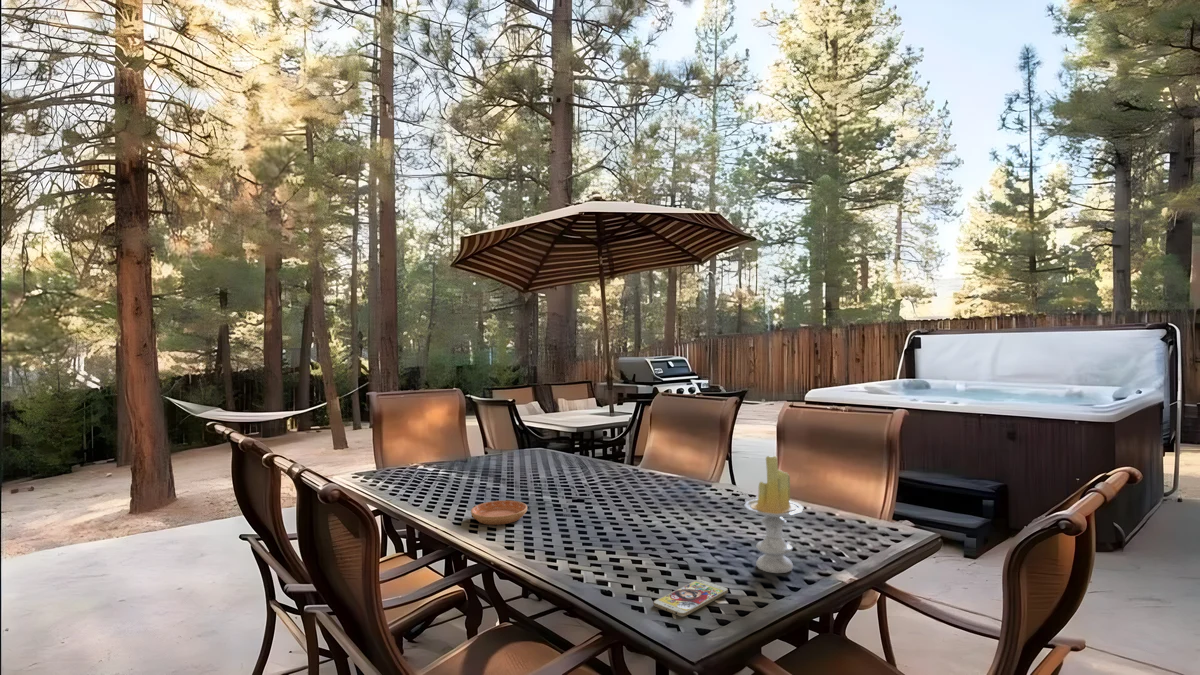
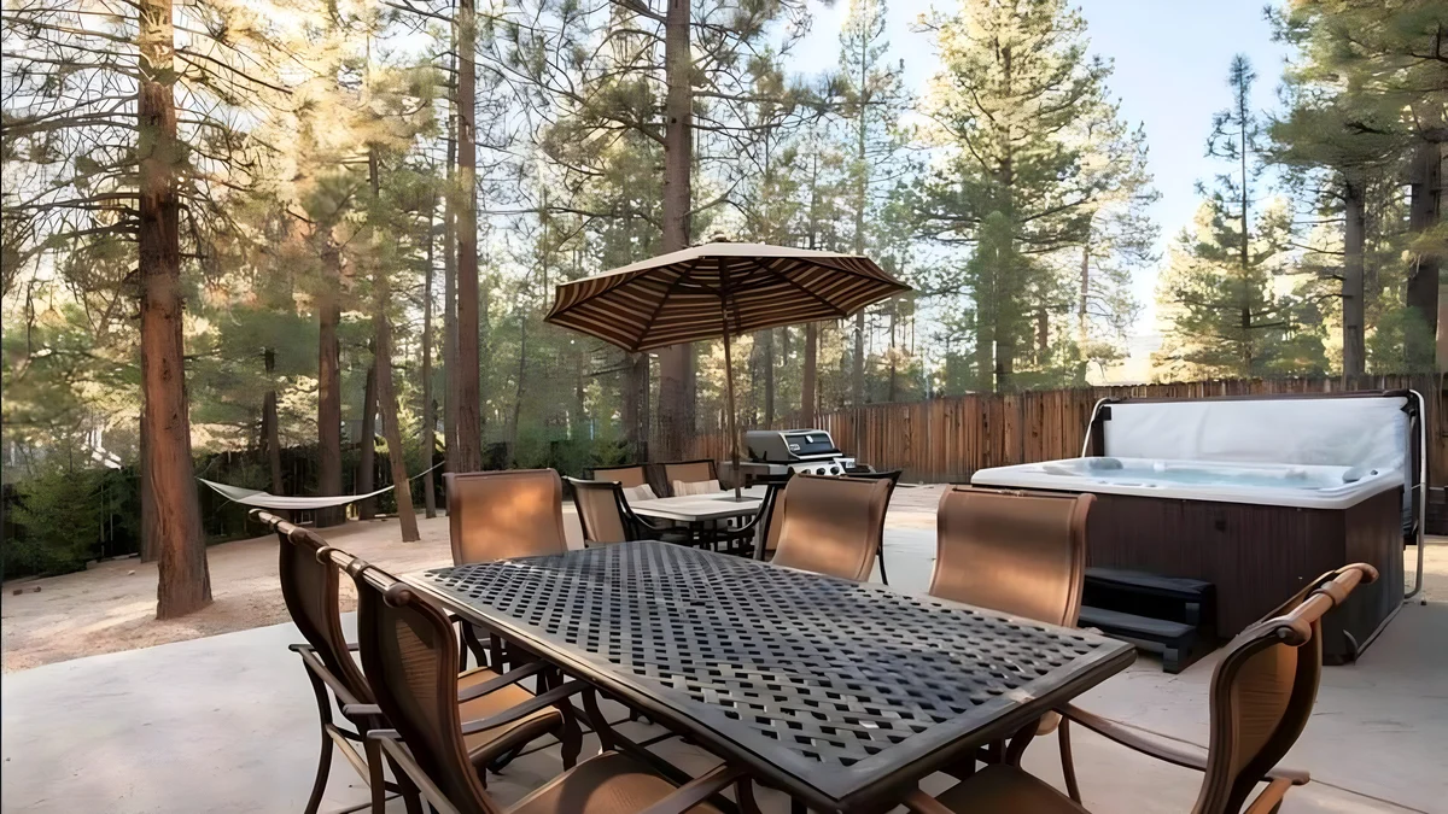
- smartphone (691, 596)
- saucer (499, 512)
- candle (773, 510)
